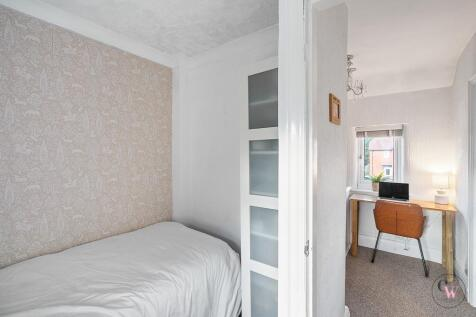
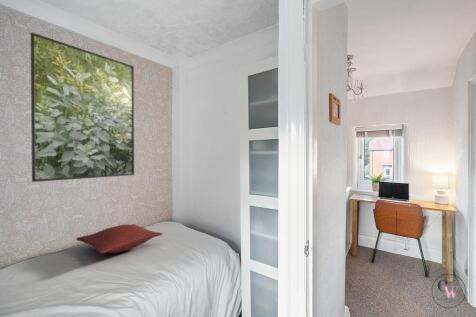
+ pillow (120, 237)
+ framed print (90, 115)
